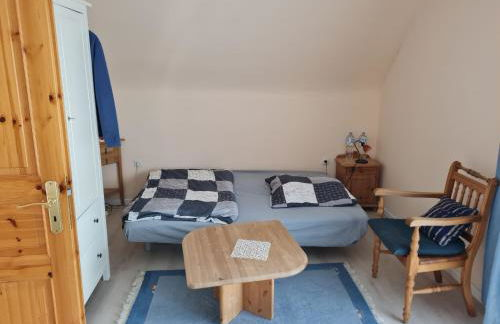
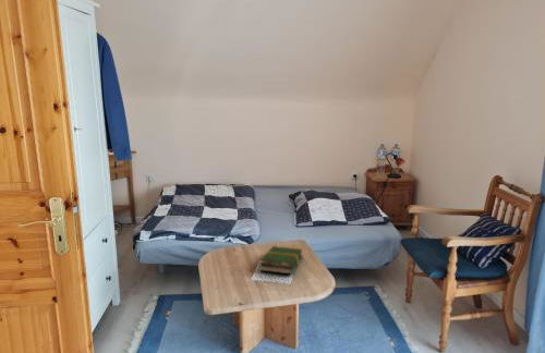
+ book (281, 258)
